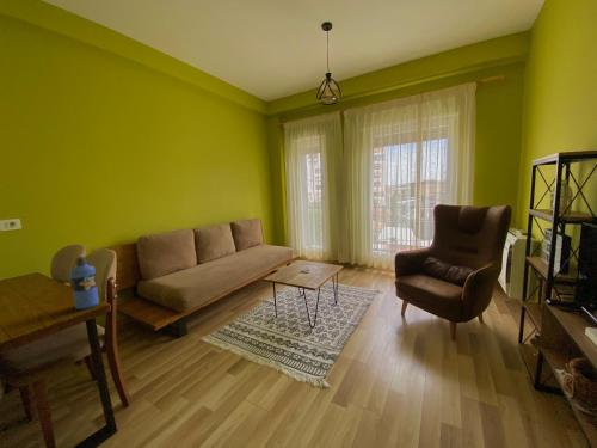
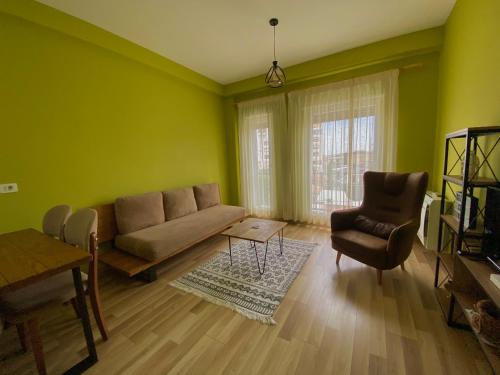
- water bottle (84, 281)
